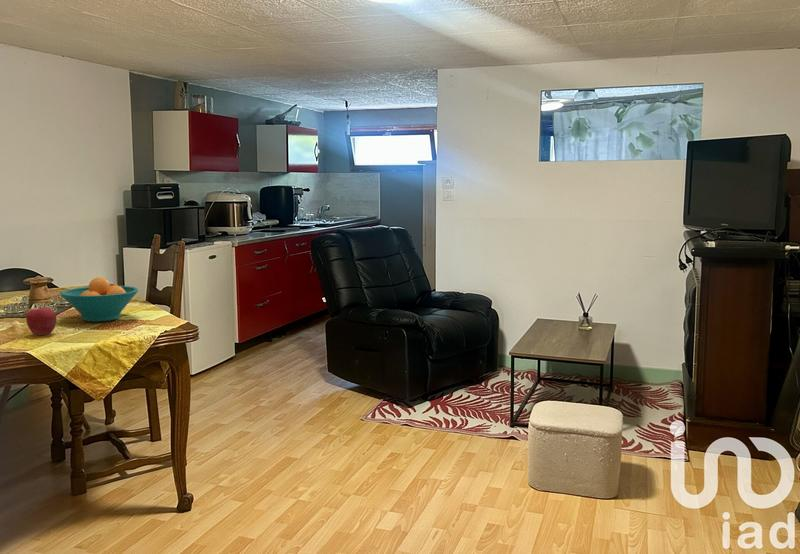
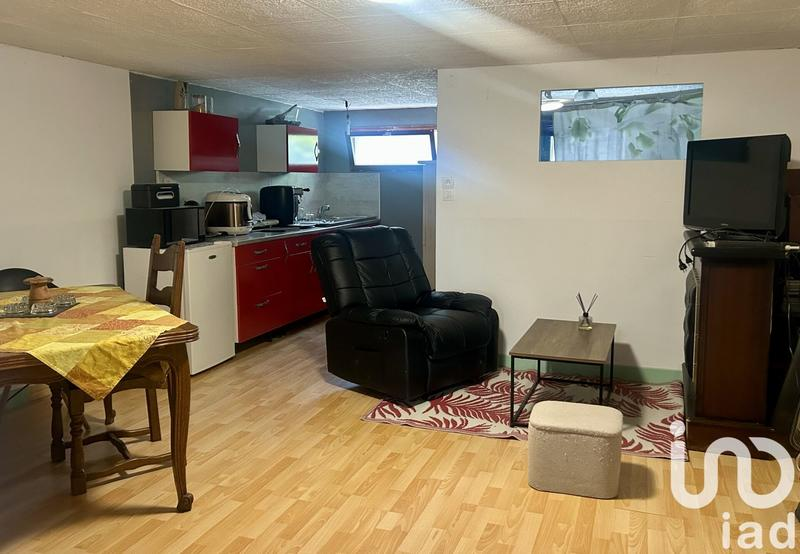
- apple (41, 320)
- fruit bowl (100, 298)
